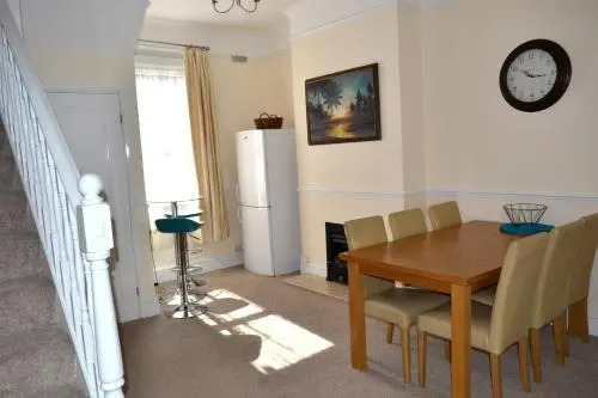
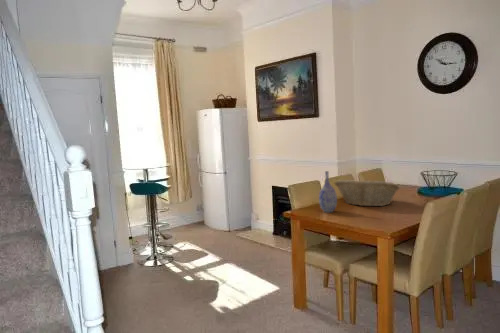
+ fruit basket (366, 190)
+ vase (327, 191)
